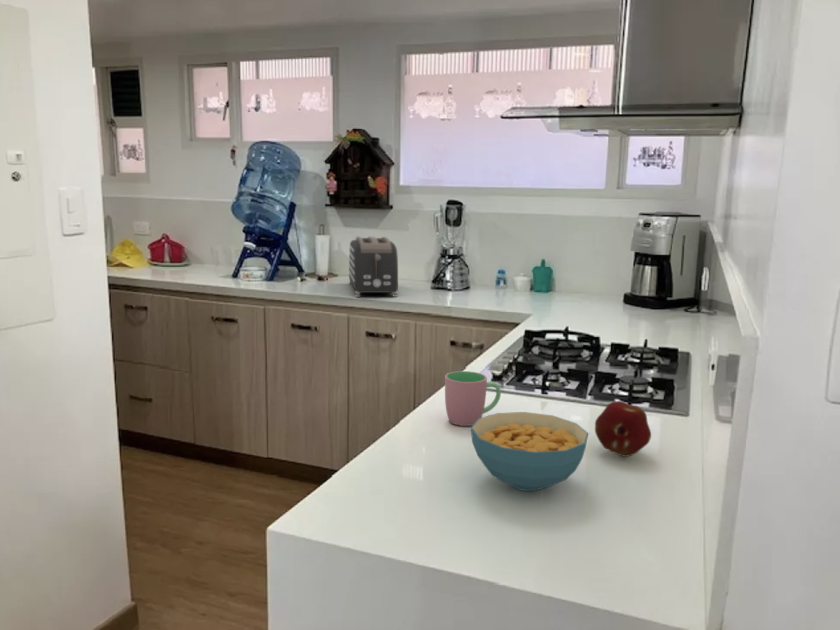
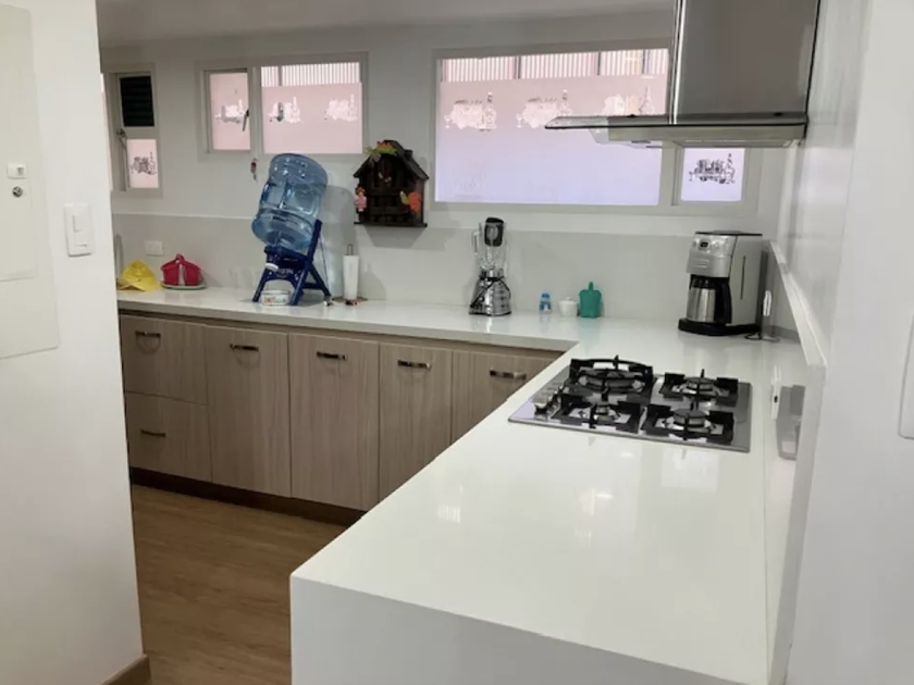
- toaster (372, 264)
- fruit (623, 427)
- cup (472, 398)
- cereal bowl (527, 457)
